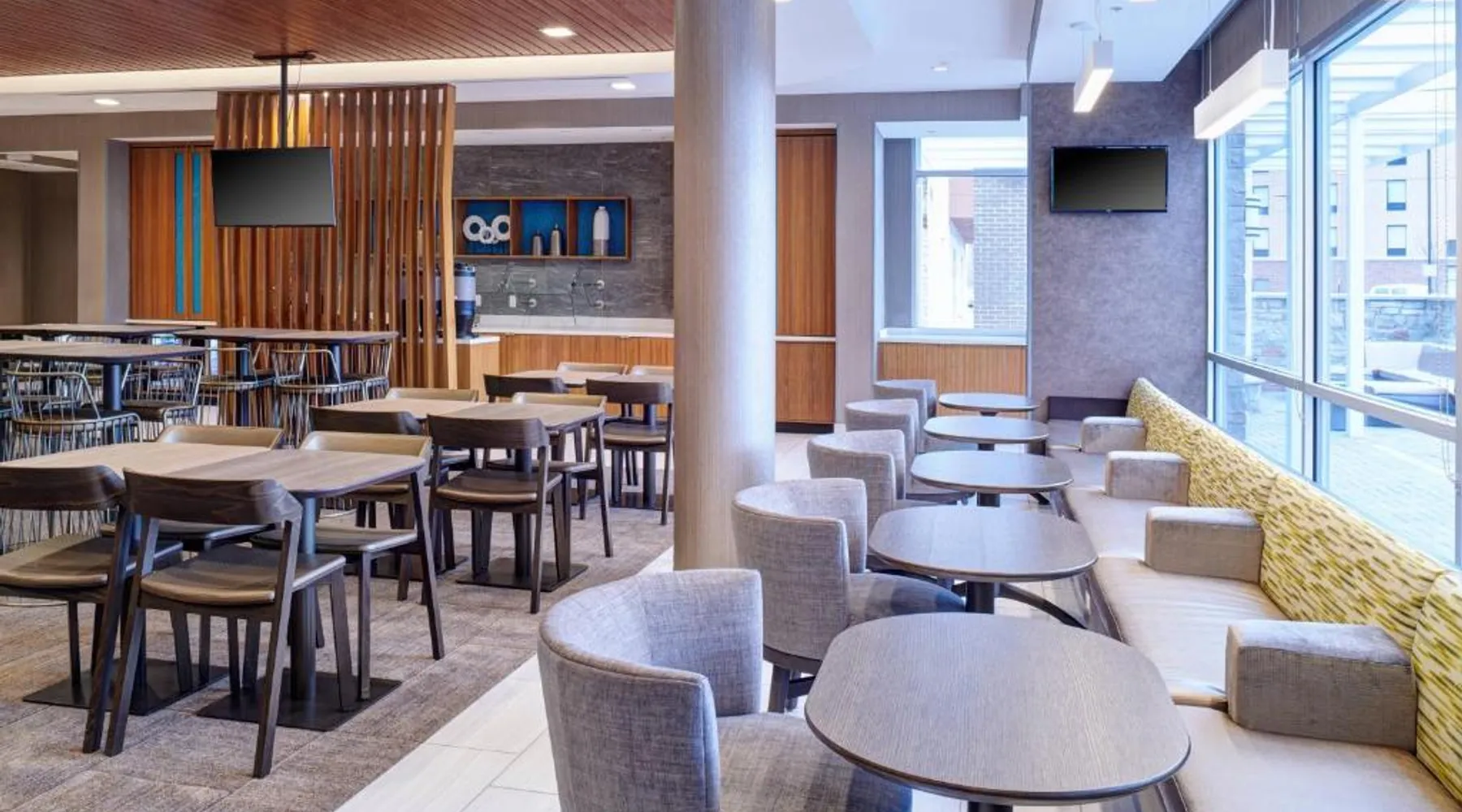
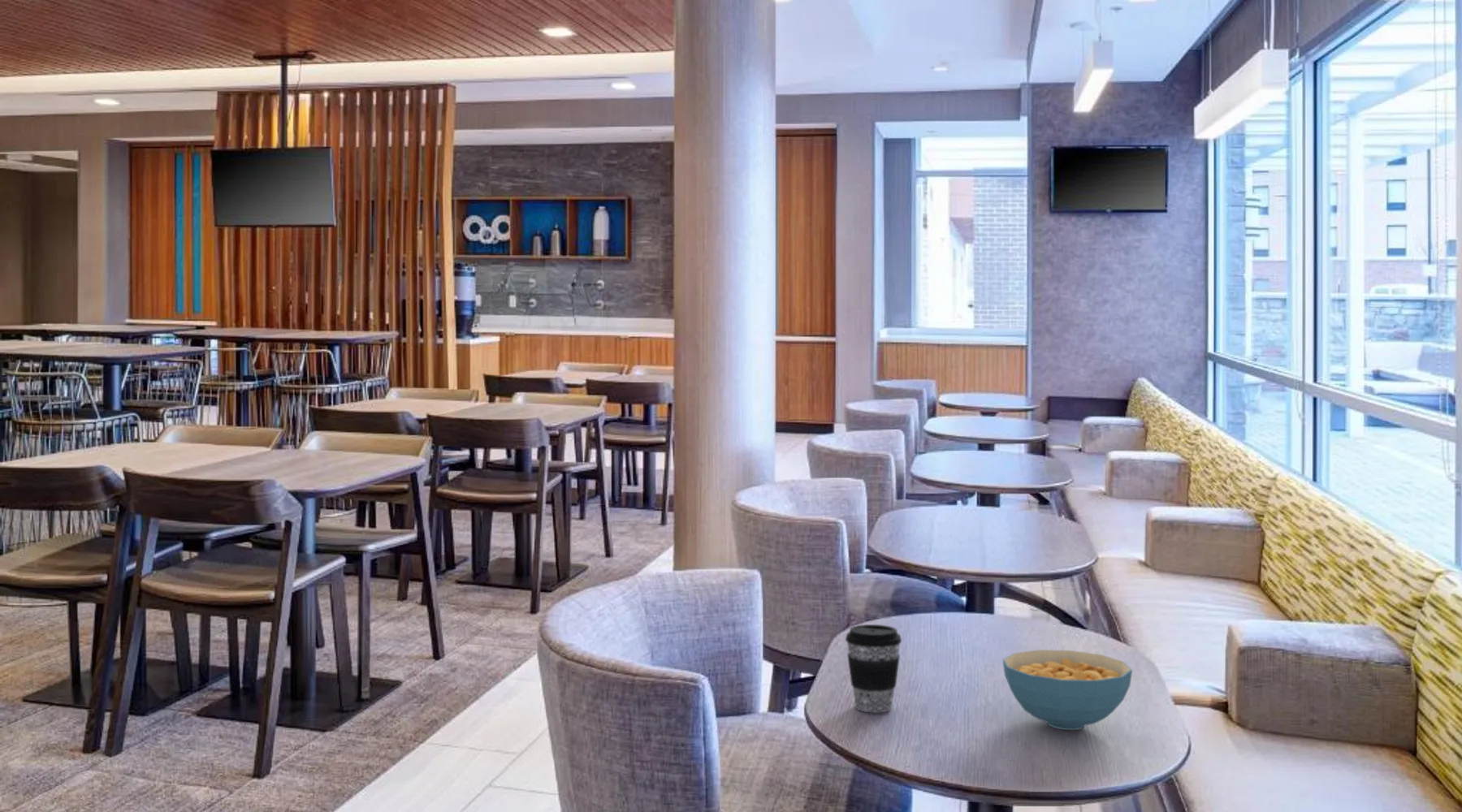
+ coffee cup (873, 668)
+ cereal bowl (1066, 694)
